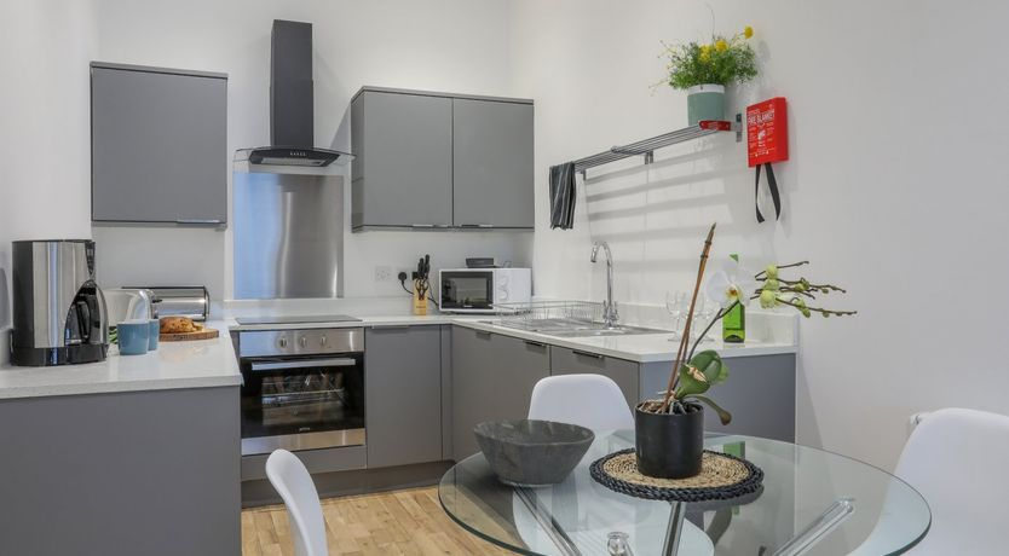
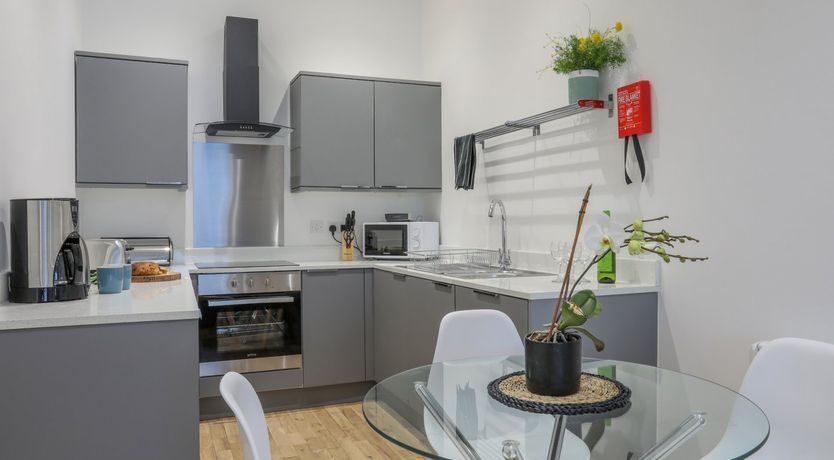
- bowl (534, 452)
